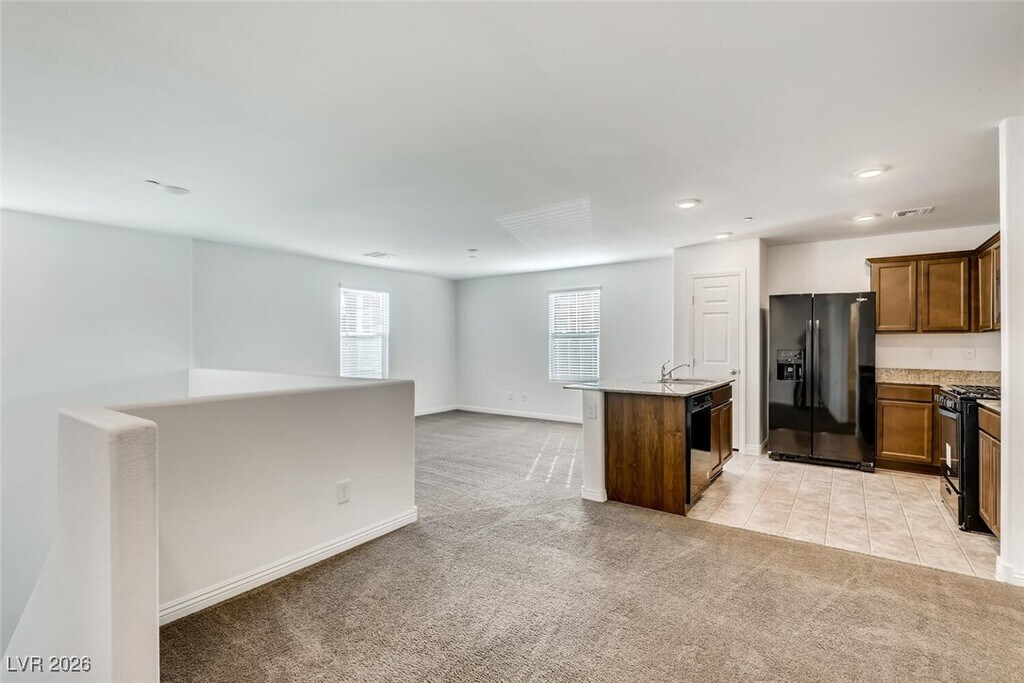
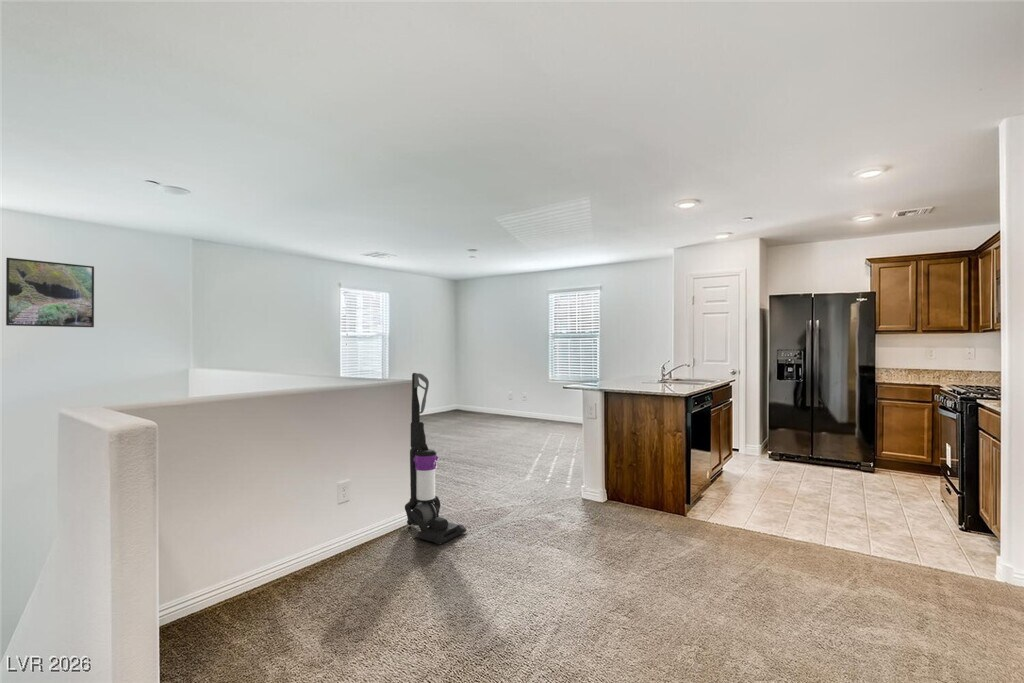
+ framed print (52, 294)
+ vacuum cleaner (429, 452)
